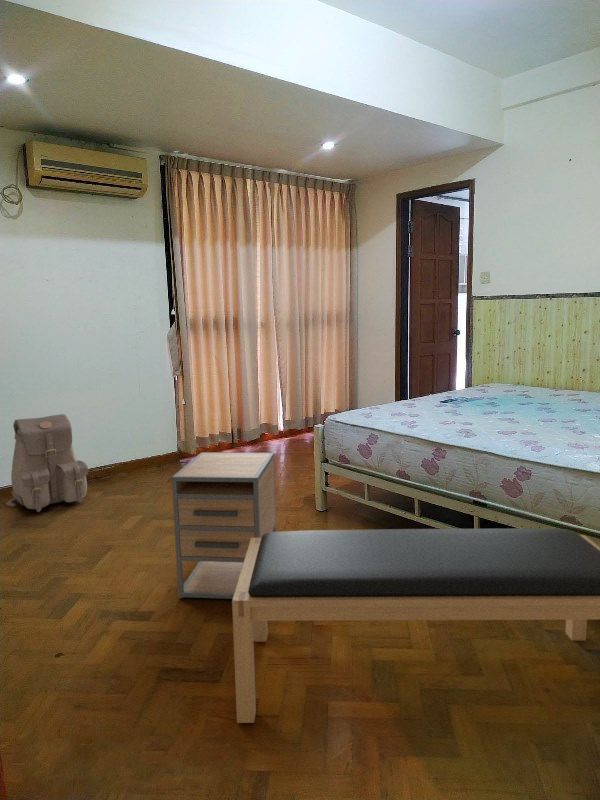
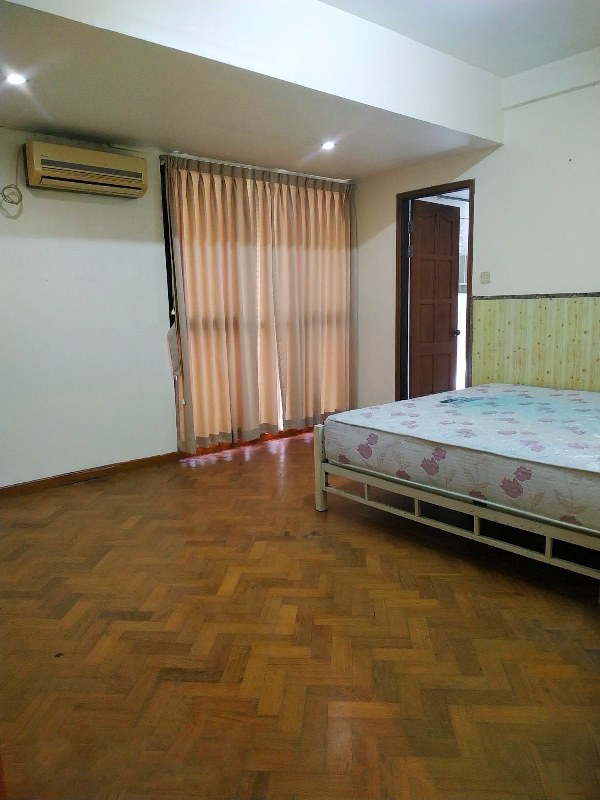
- backpack (44, 459)
- bench (428, 612)
- nightstand (229, 520)
